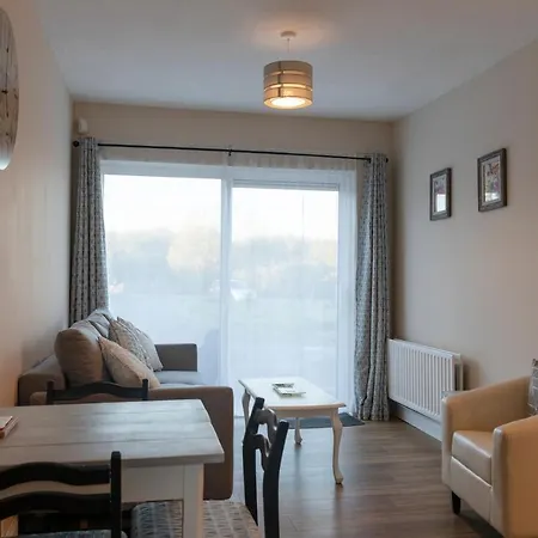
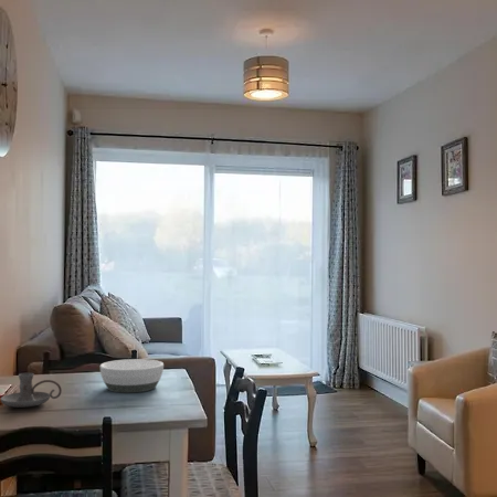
+ bowl (131, 376)
+ candle holder (31, 389)
